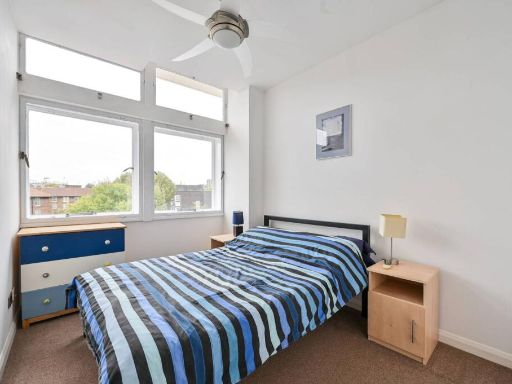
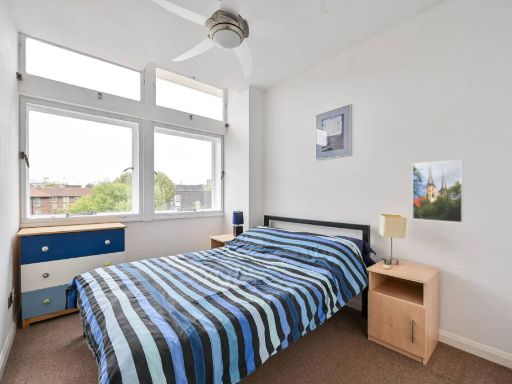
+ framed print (436, 191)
